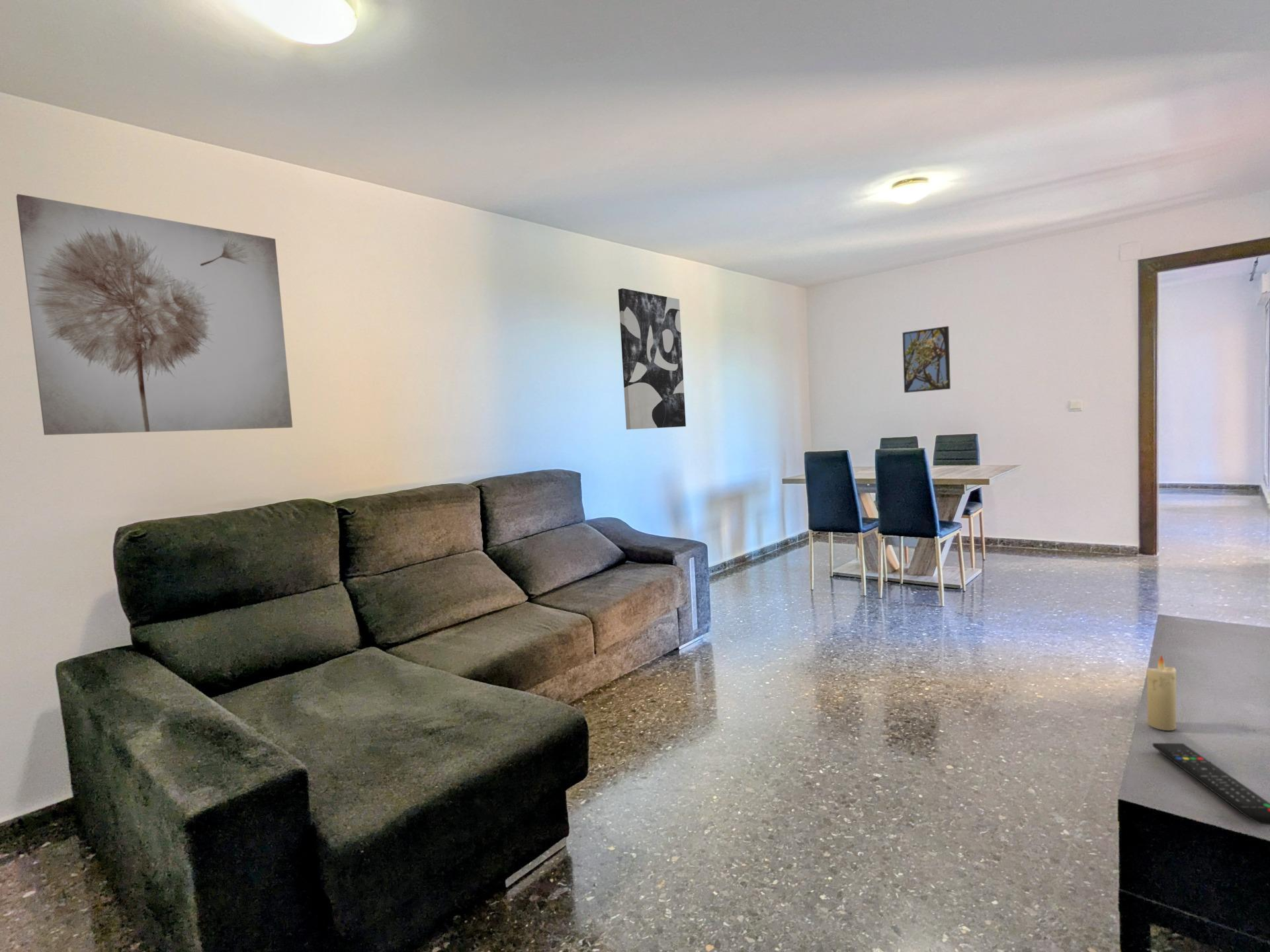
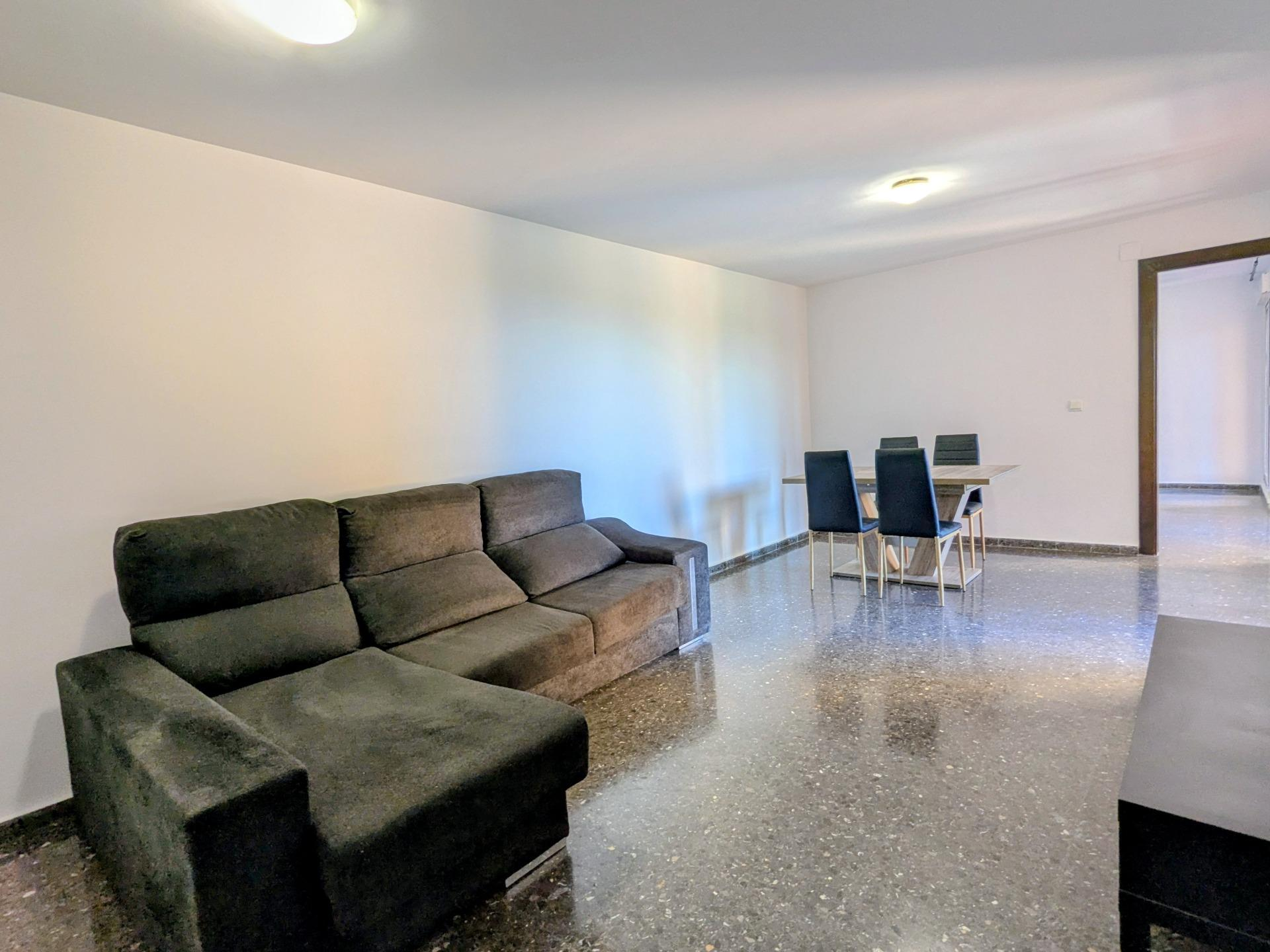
- remote control (1214, 779)
- candle (1161, 690)
- wall art (654, 362)
- wall art (172, 326)
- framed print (925, 360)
